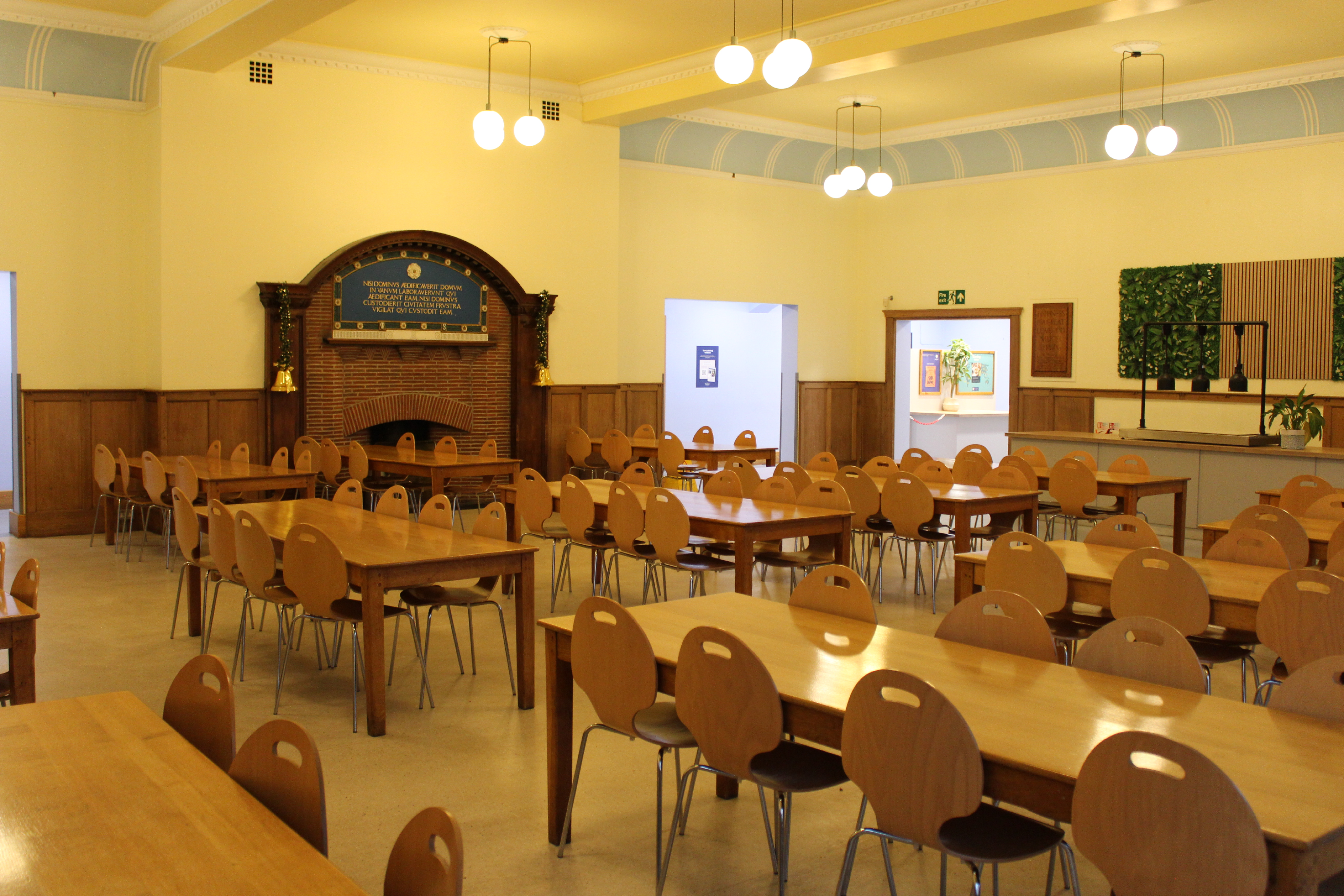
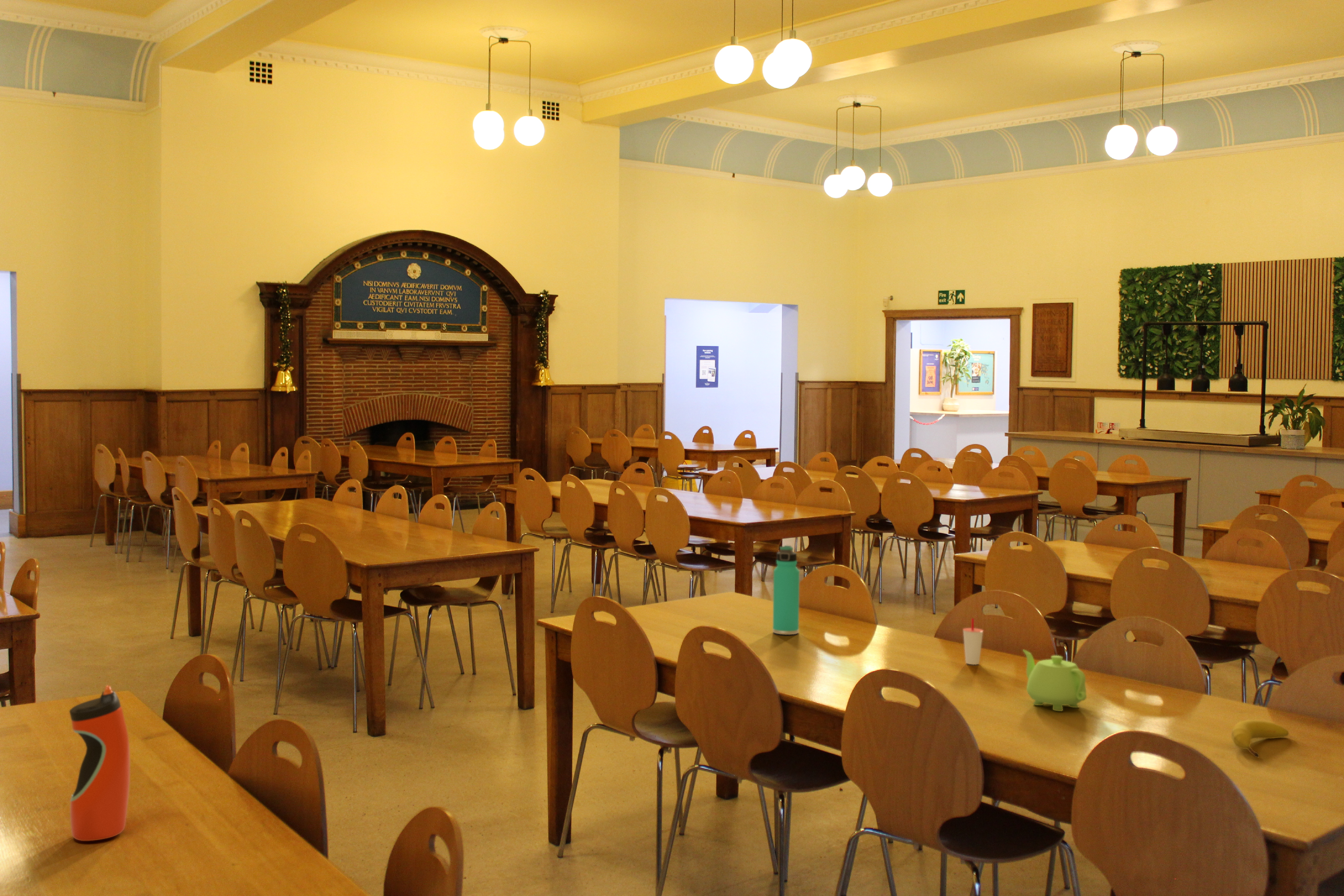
+ thermos bottle (786, 589)
+ water bottle (100, 761)
+ fruit (1257, 733)
+ cup (973, 641)
+ teapot (1053, 680)
